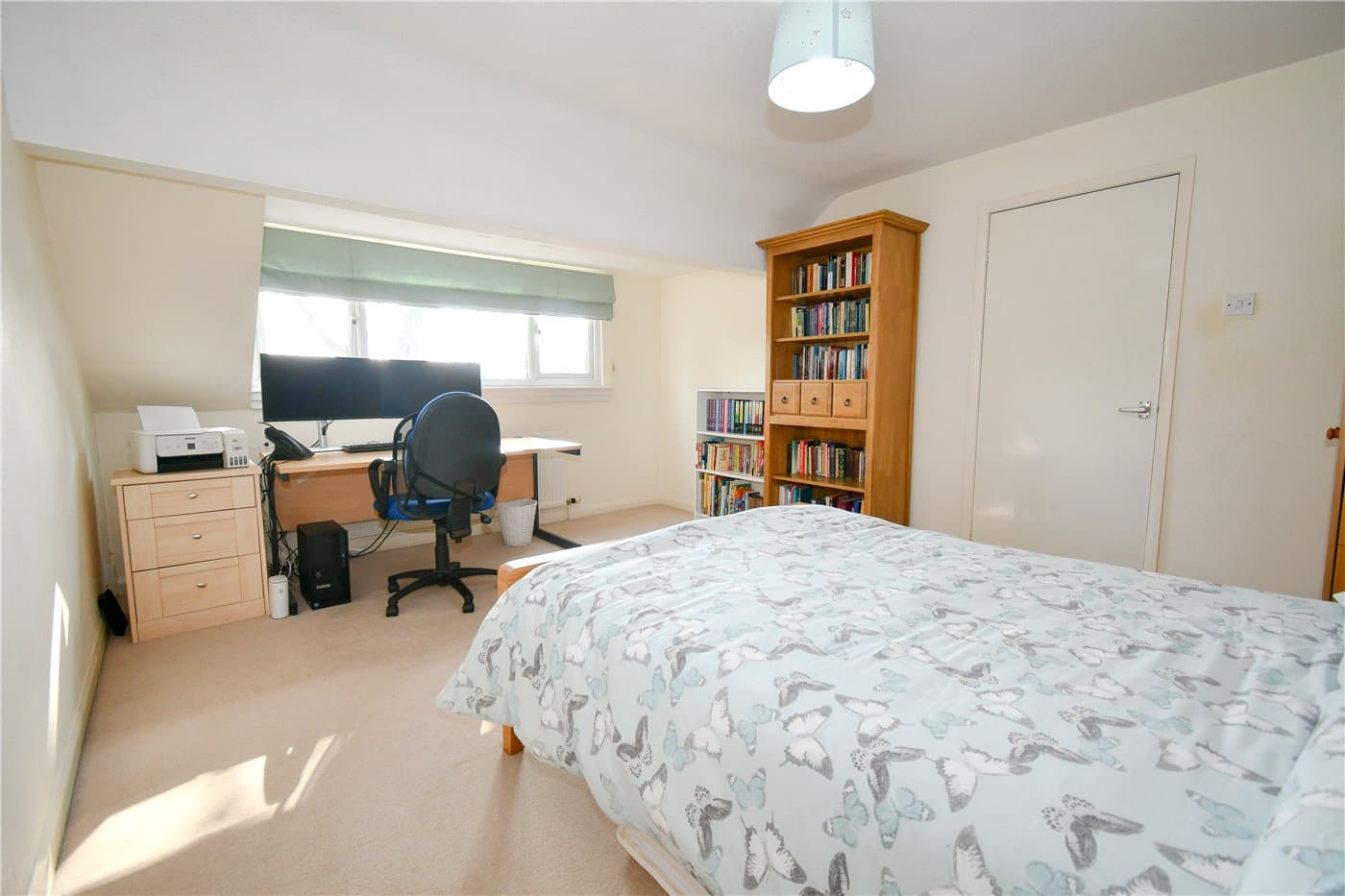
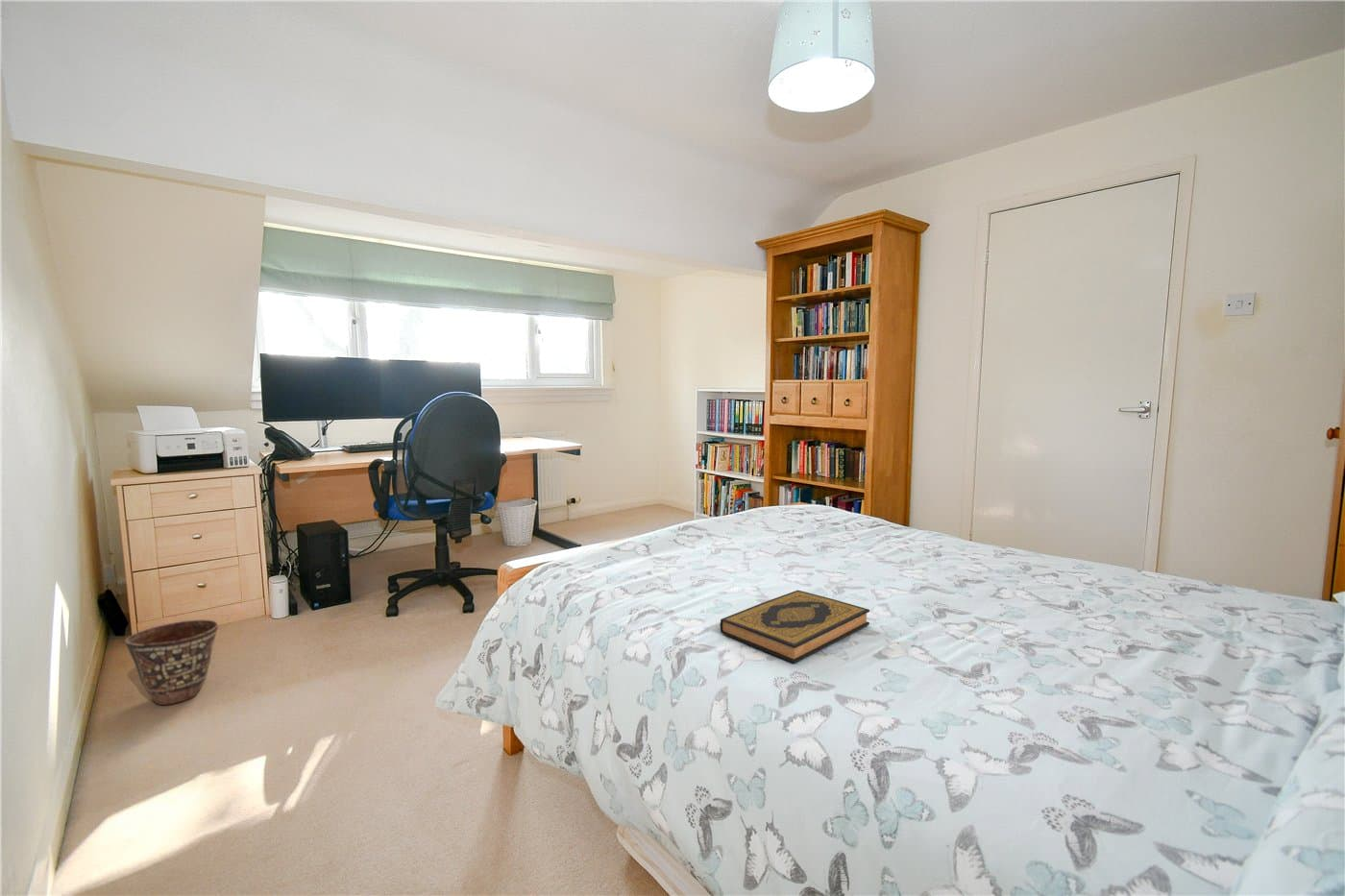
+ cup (175, 663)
+ hardback book (795, 620)
